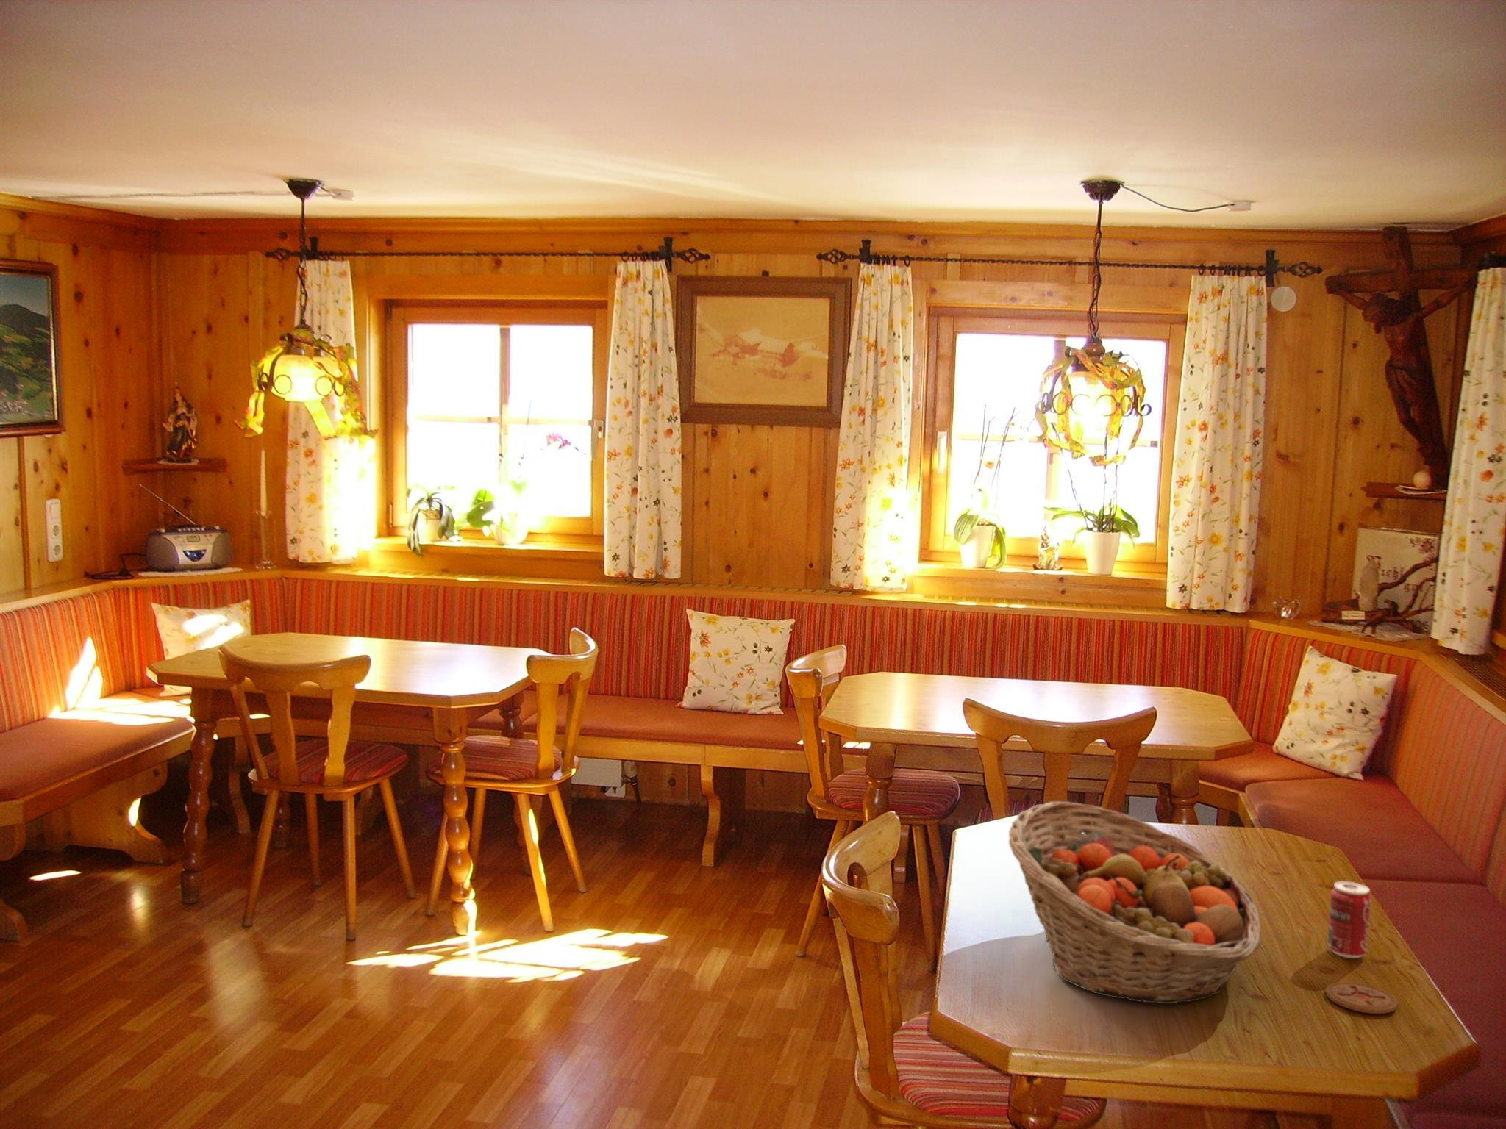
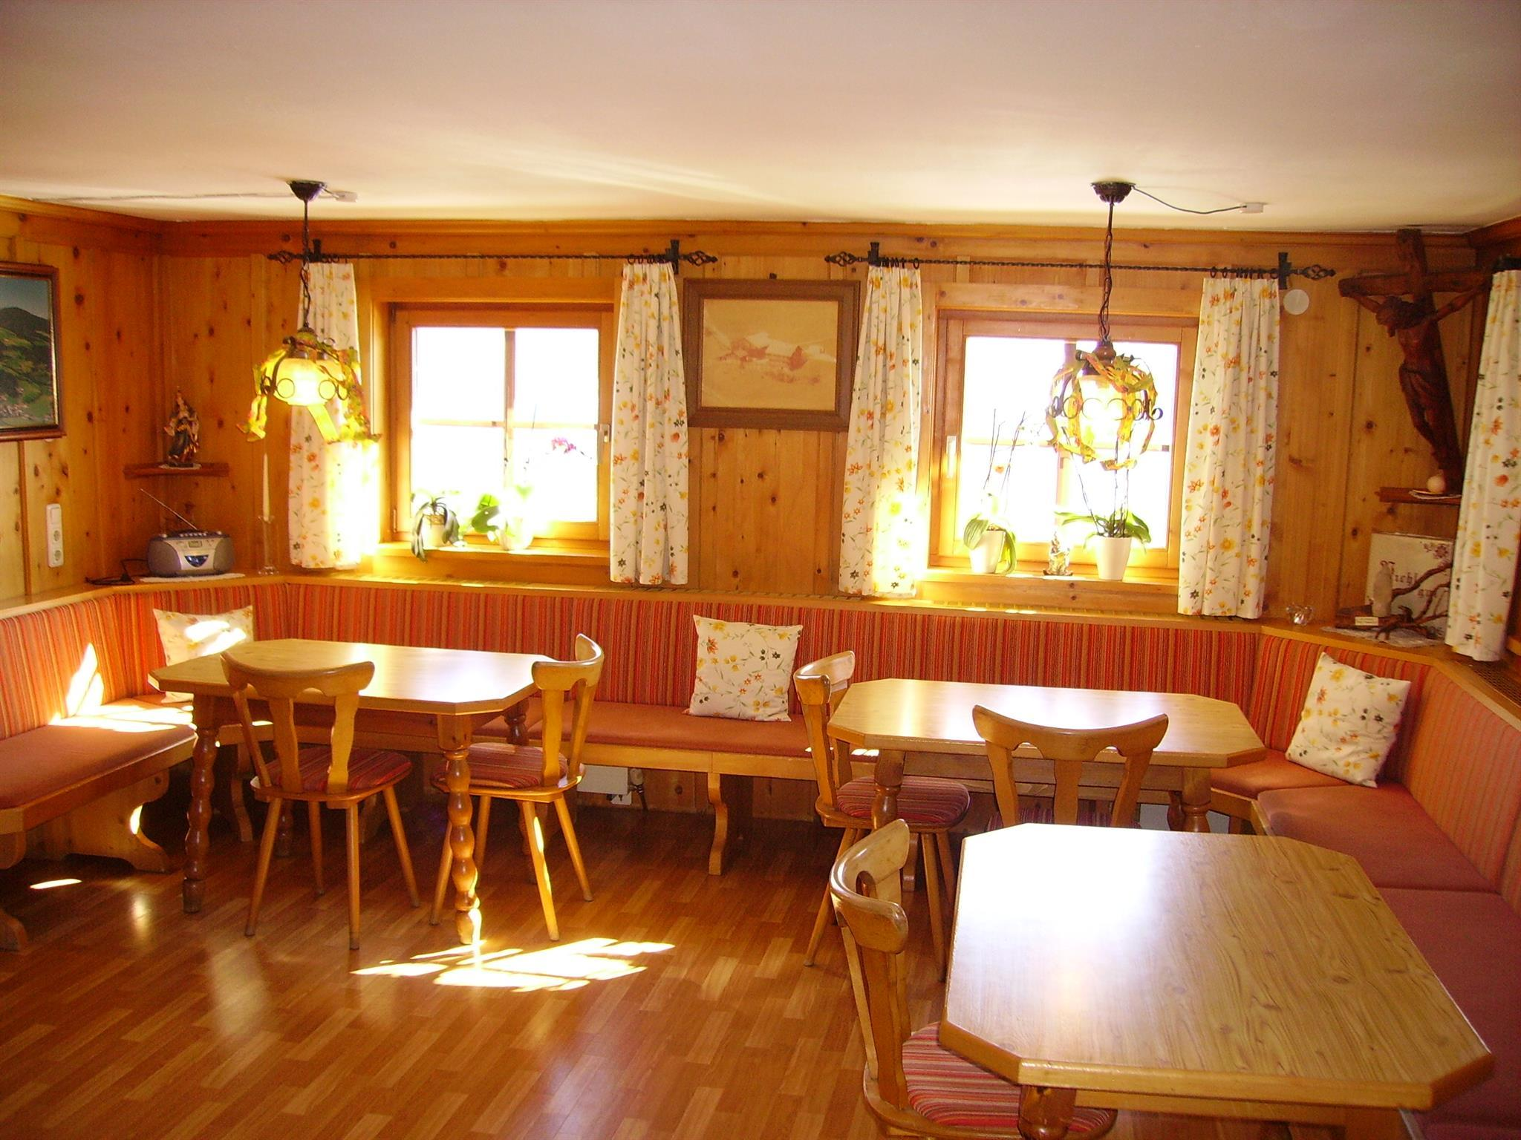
- coaster (1360, 997)
- beverage can (1349, 918)
- fruit basket (1131, 895)
